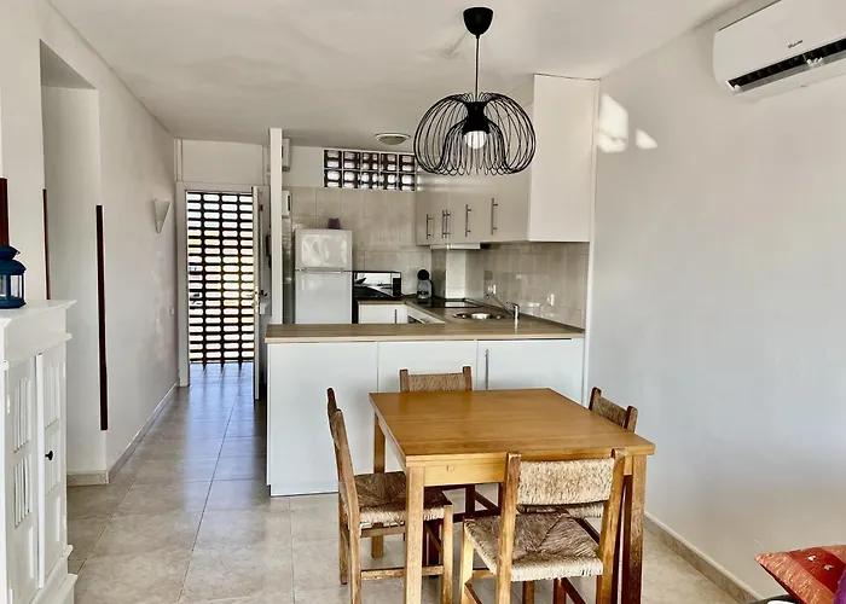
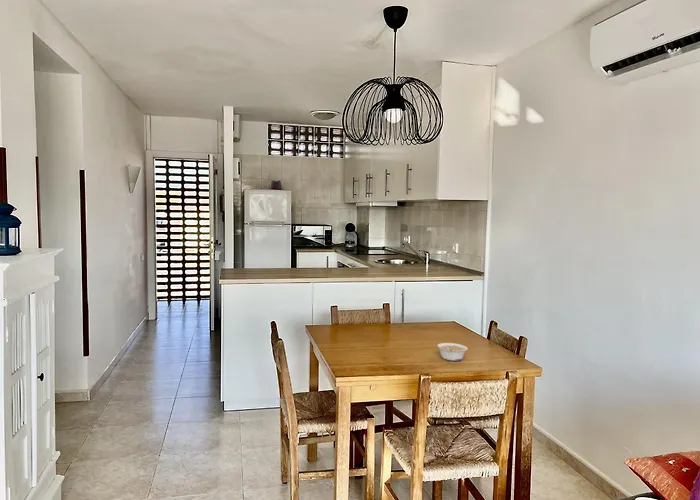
+ legume (452, 351)
